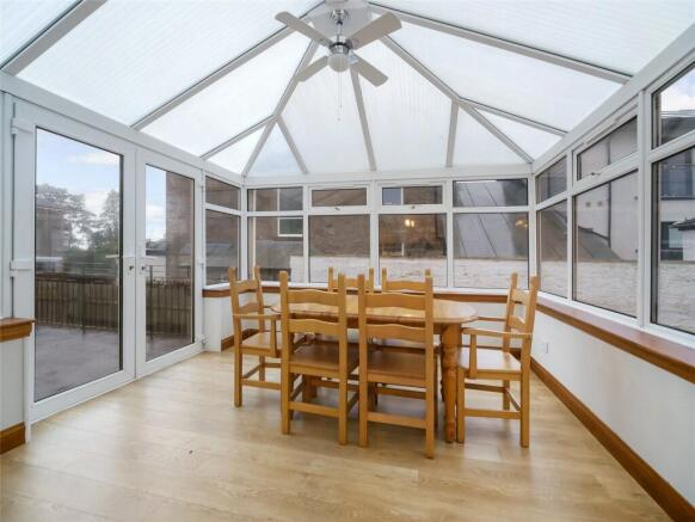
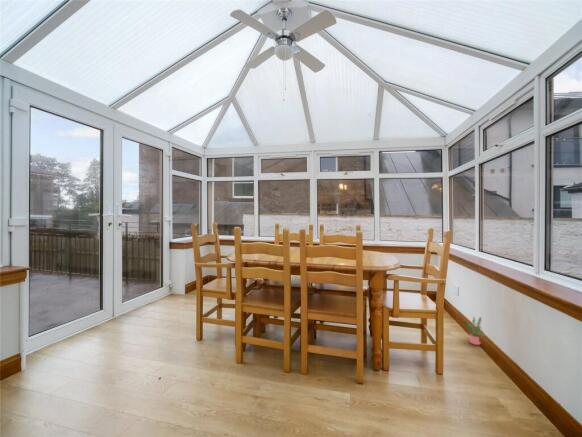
+ potted plant (474, 331)
